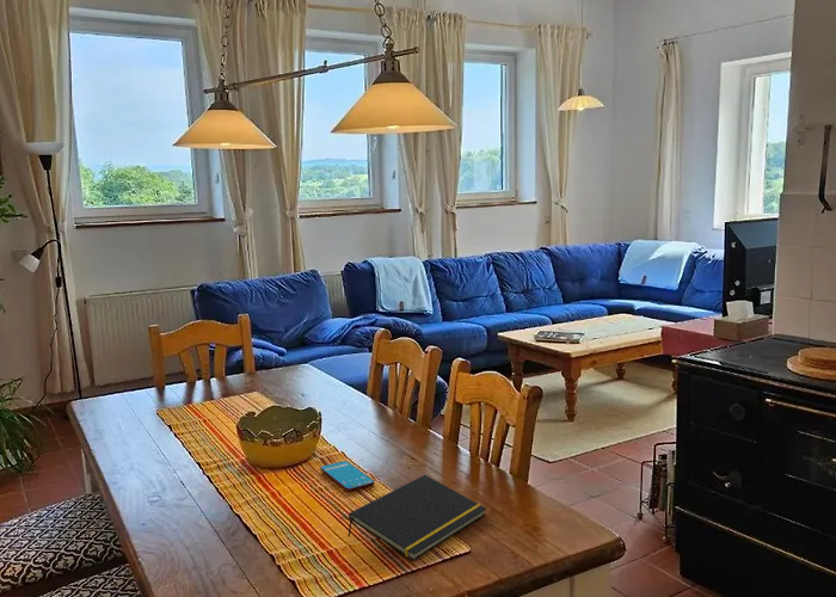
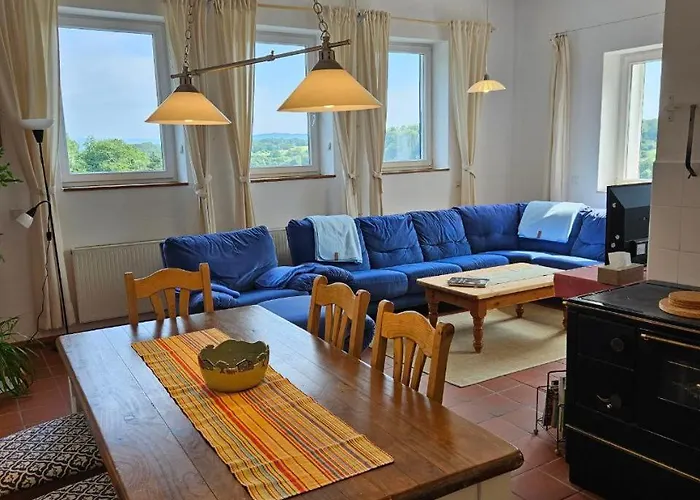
- notepad (419, 513)
- smartphone (346, 475)
